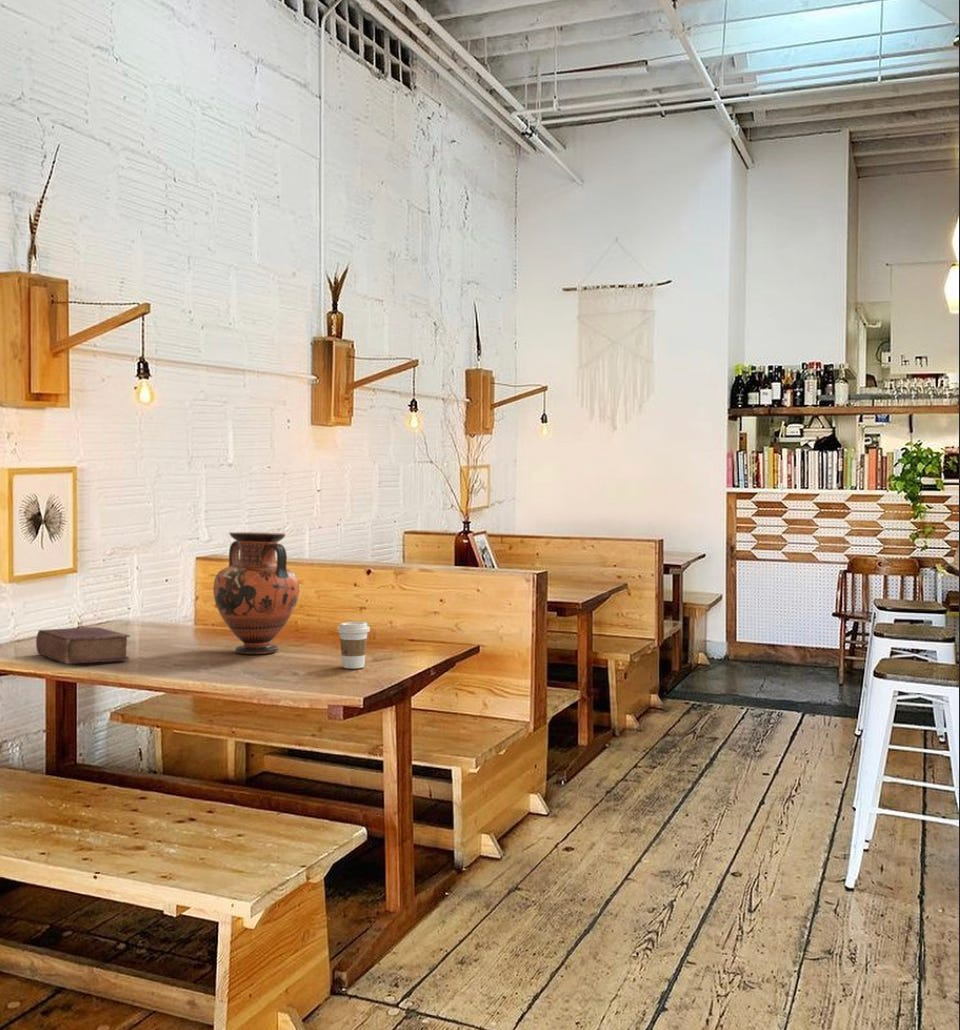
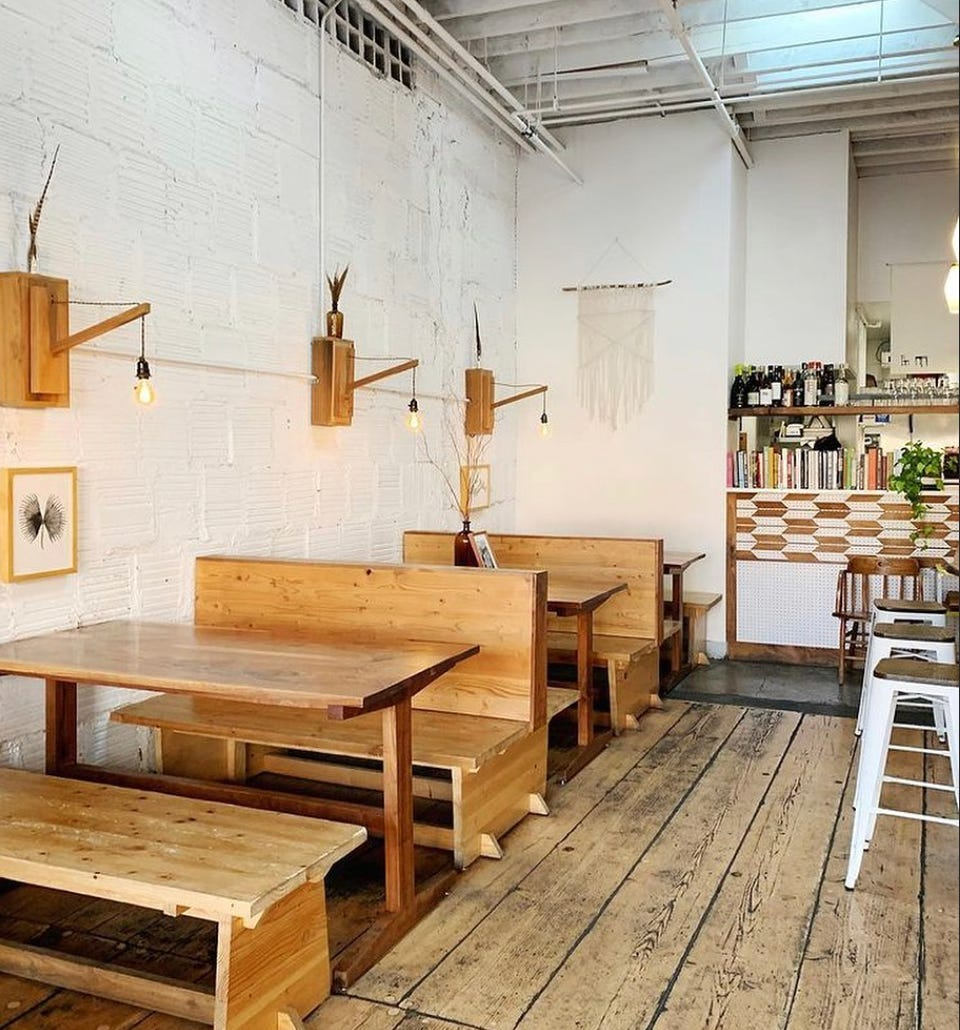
- book (82, 644)
- vase (256, 591)
- coffee cup (353, 644)
